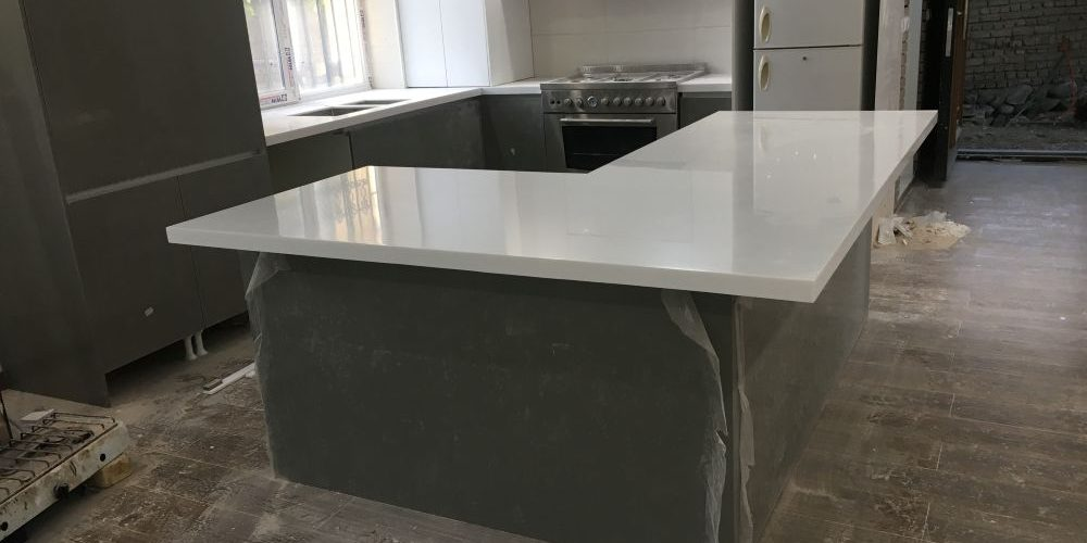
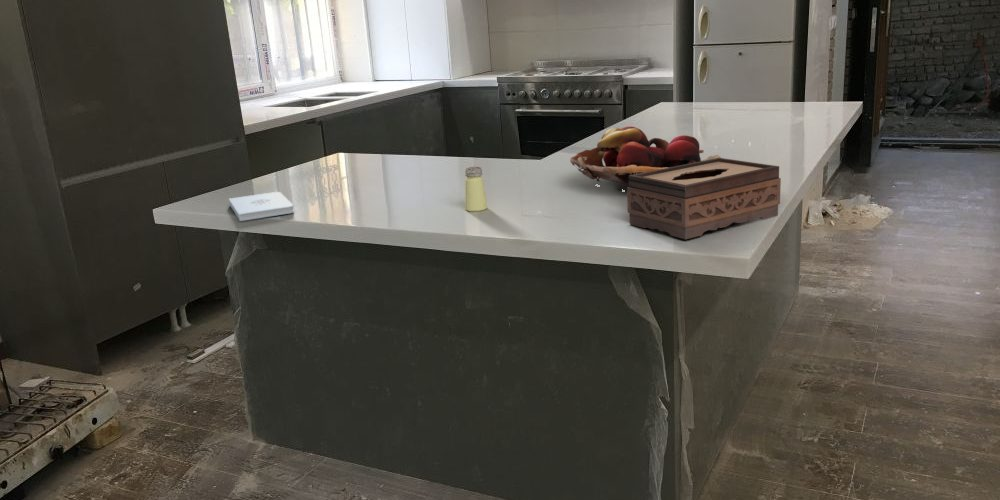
+ tissue box (703, 195)
+ fruit basket (639, 155)
+ notepad (260, 205)
+ saltshaker (474, 188)
